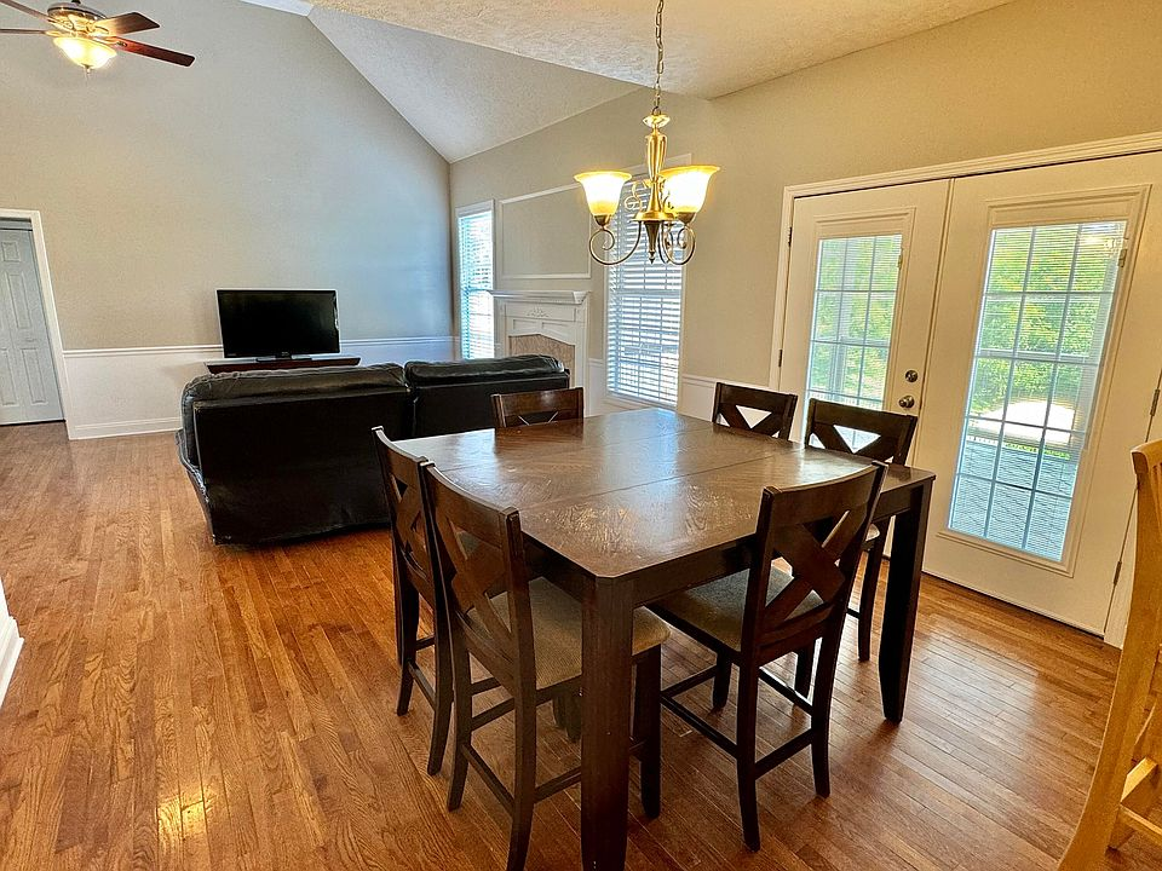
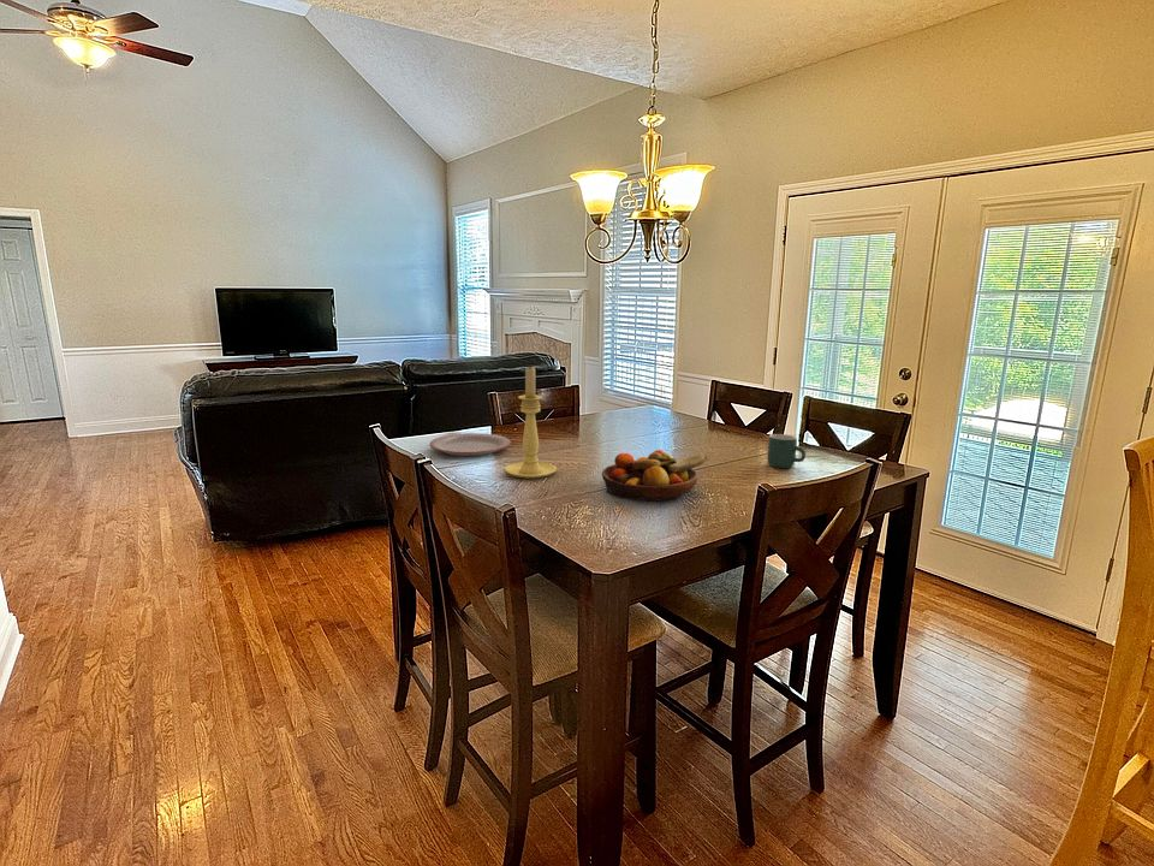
+ fruit bowl (650, 468)
+ candle holder (530, 419)
+ mug (786, 451)
+ plate (470, 445)
